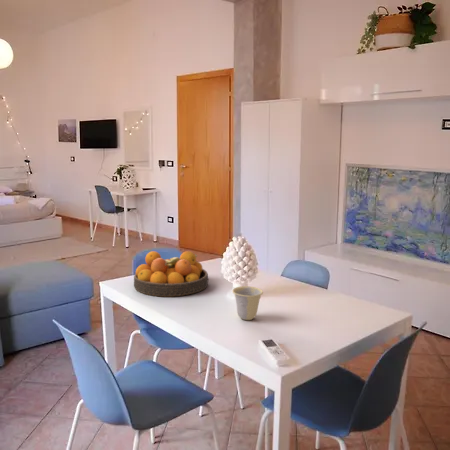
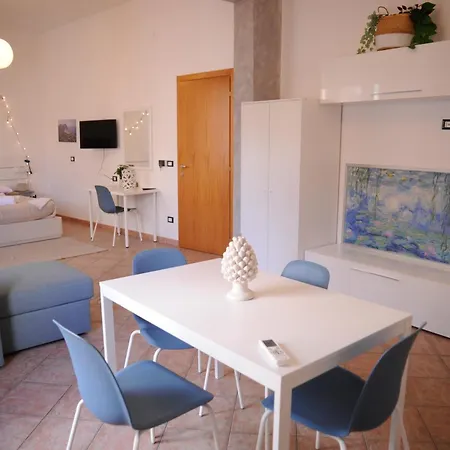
- fruit bowl (171, 269)
- cup (247, 304)
